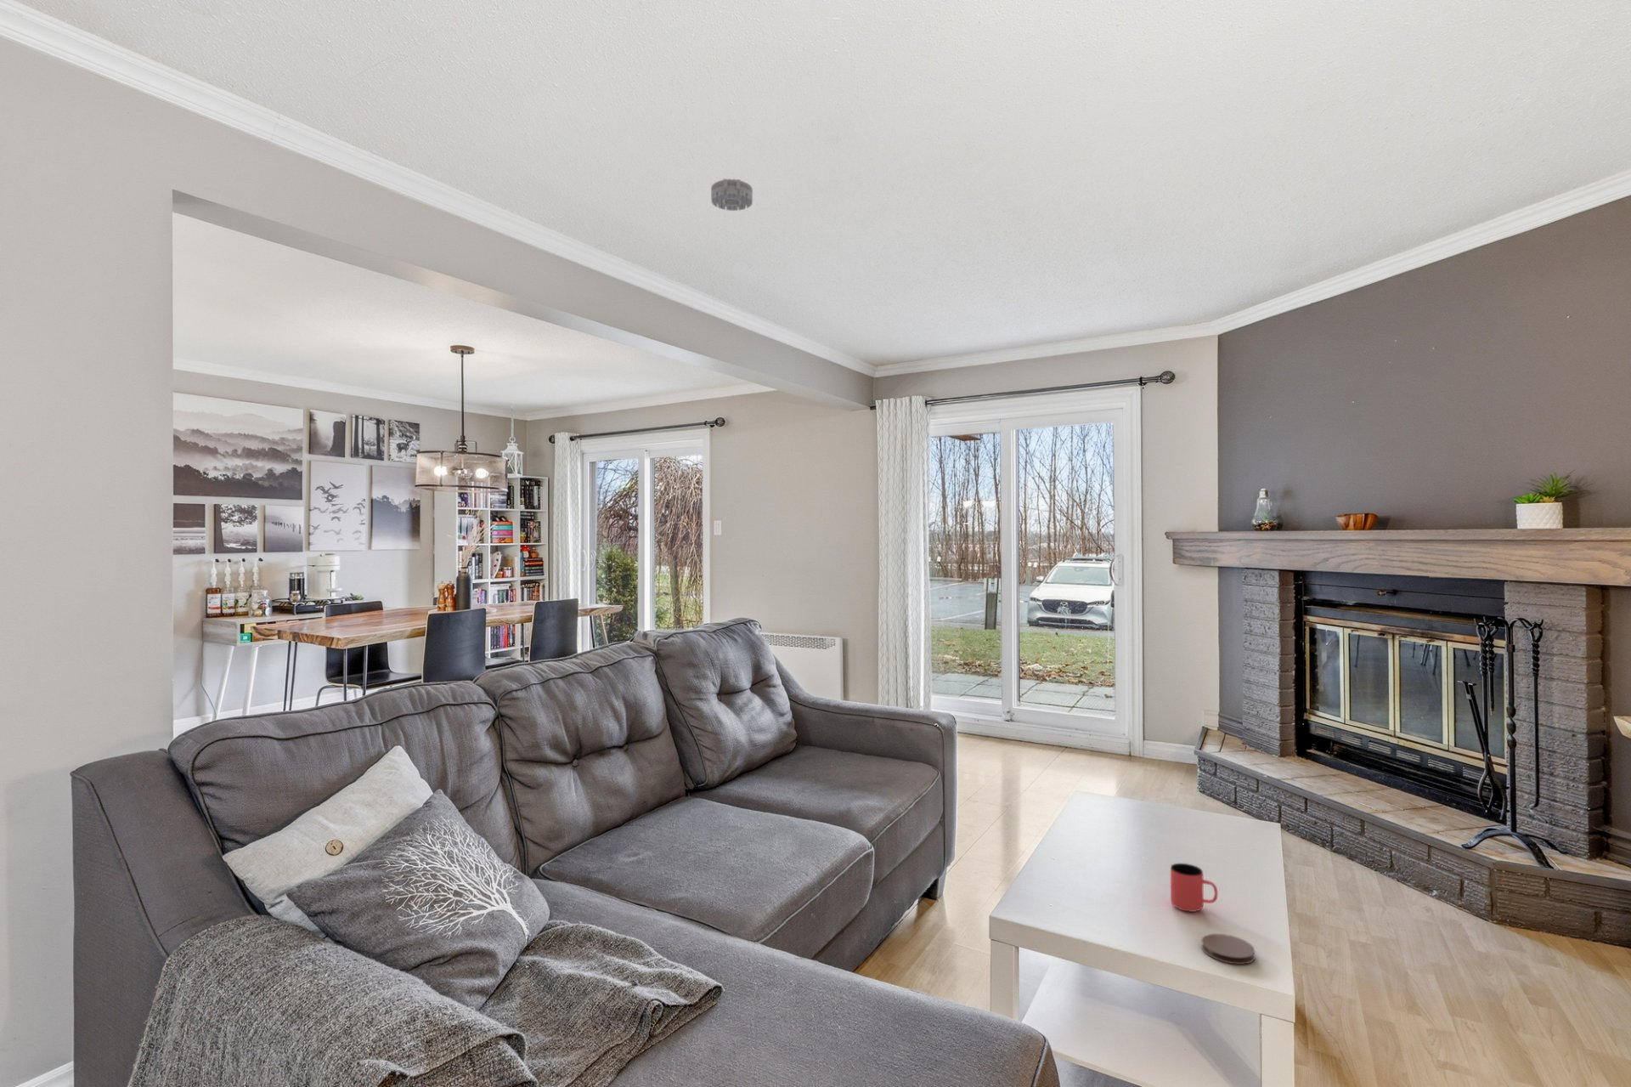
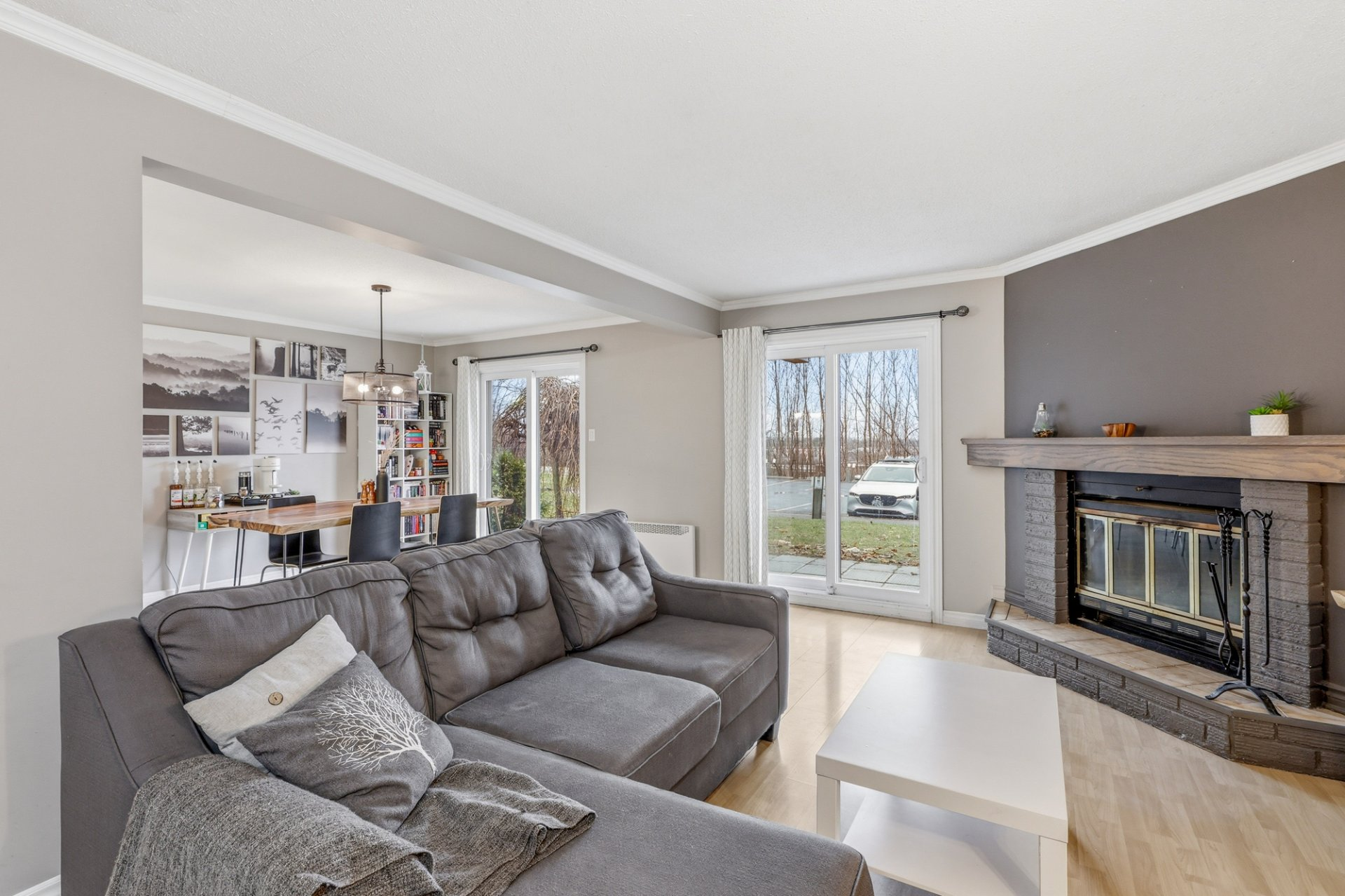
- cup (1193, 889)
- smoke detector (731, 194)
- coaster (1227, 949)
